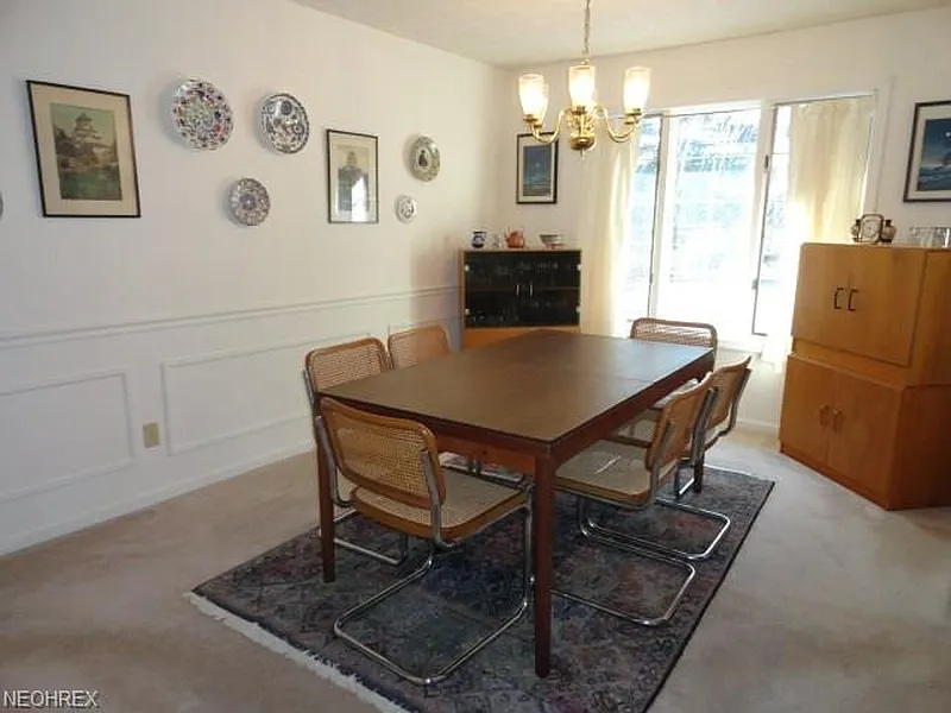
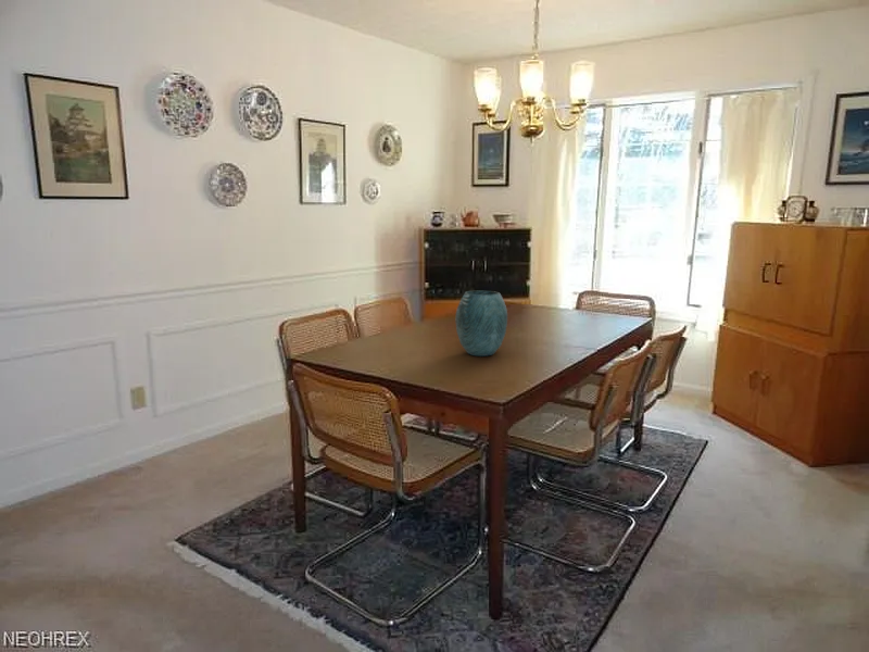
+ vase (481, 323)
